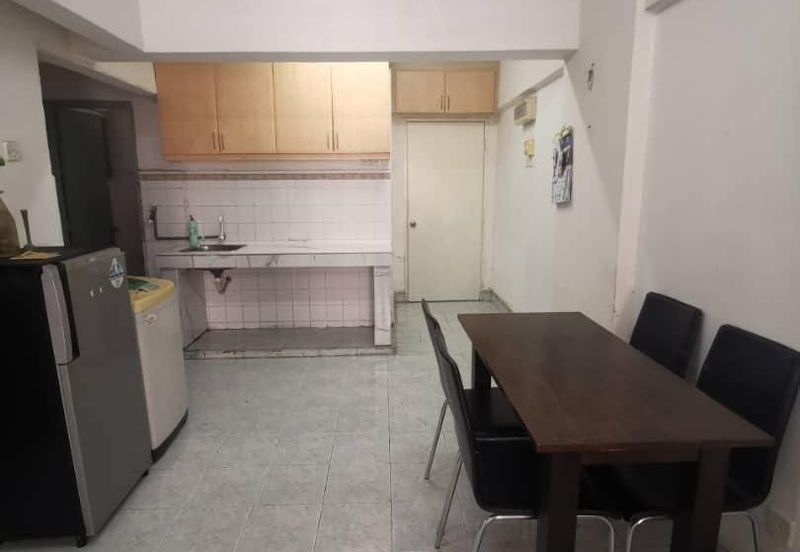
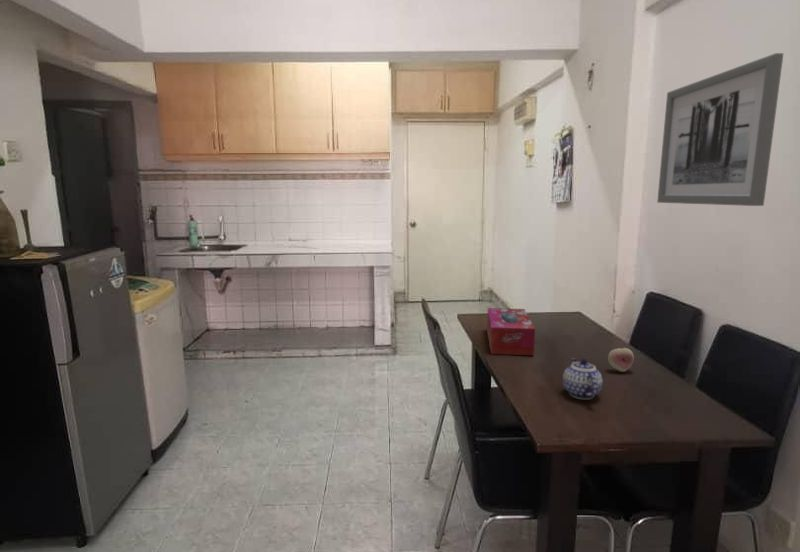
+ teapot (582, 377)
+ wall art (708, 141)
+ tissue box (508, 329)
+ fruit (621, 359)
